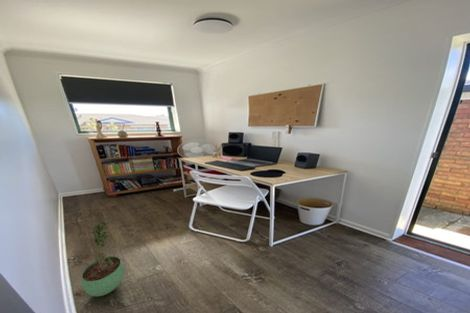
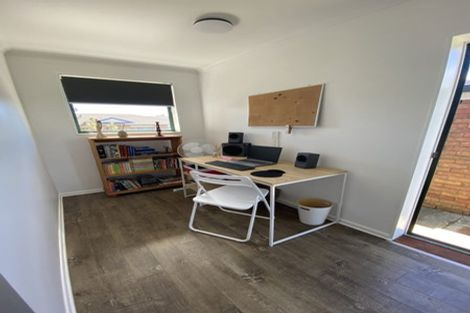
- potted plant (99, 258)
